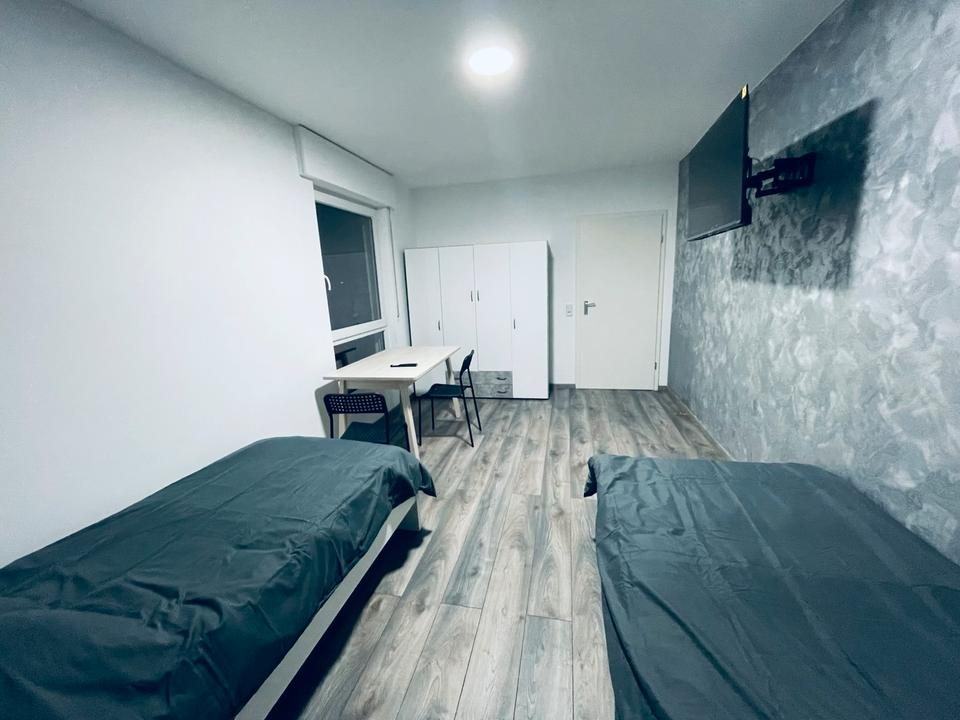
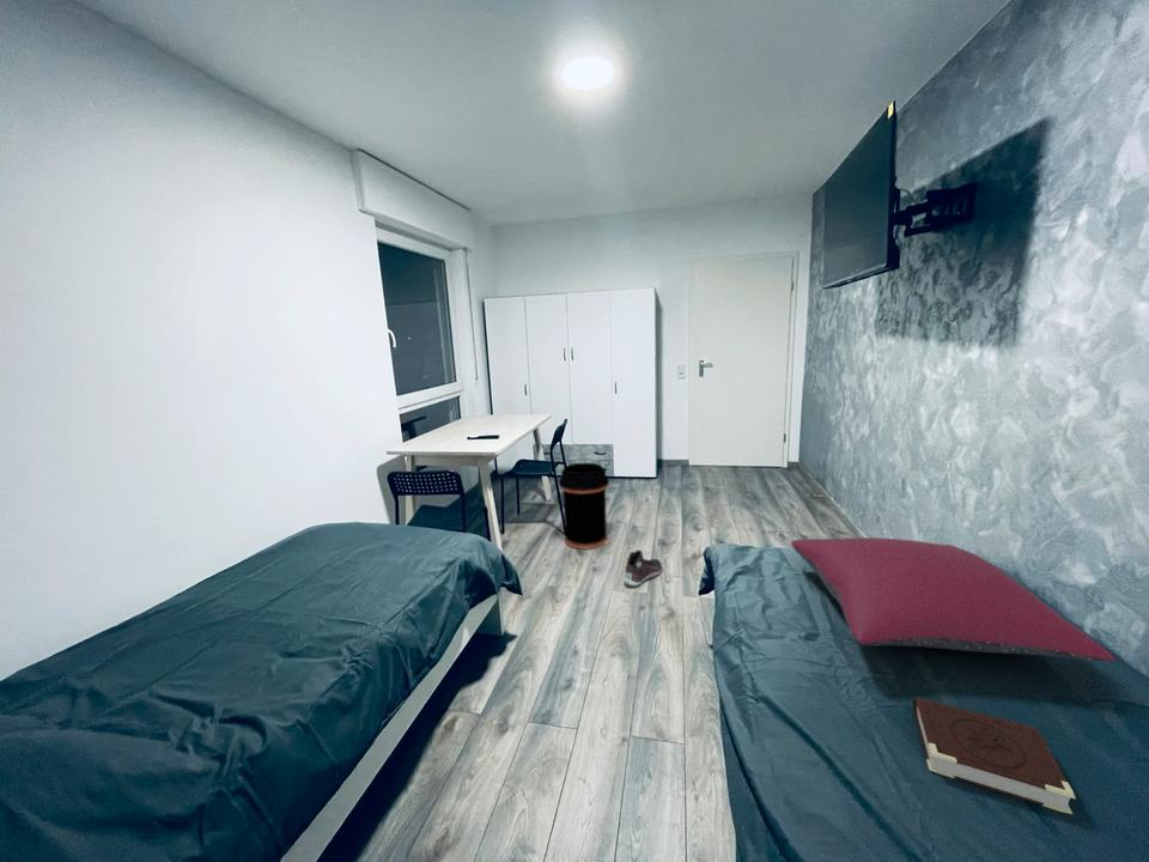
+ book (983, 746)
+ pillow (914, 585)
+ sneaker (644, 561)
+ trash can (584, 504)
